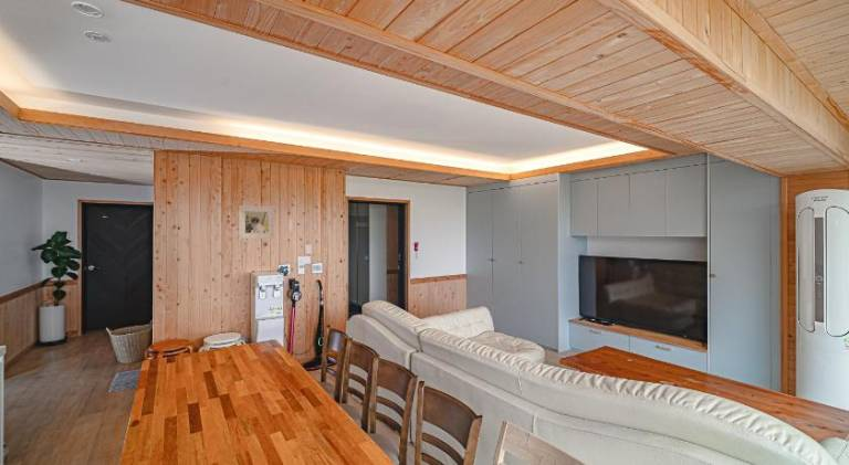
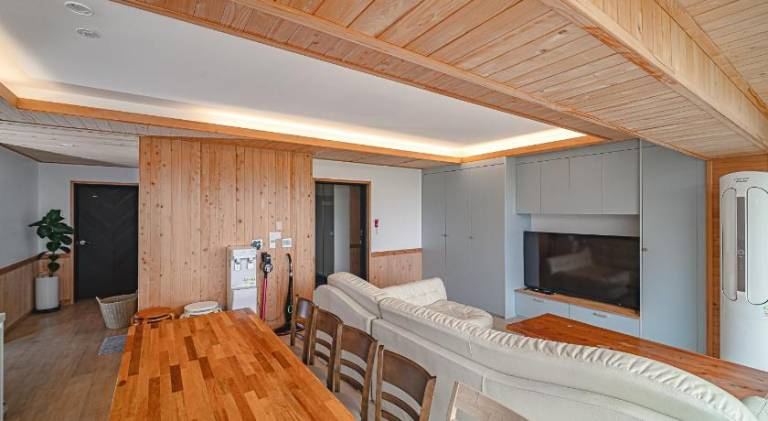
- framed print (256, 222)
